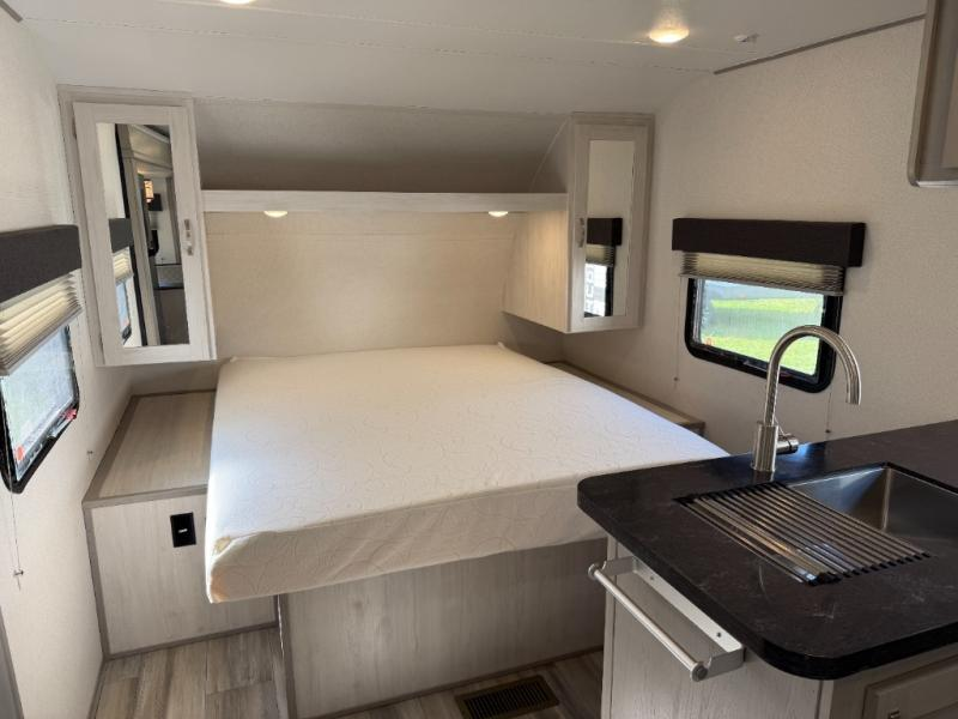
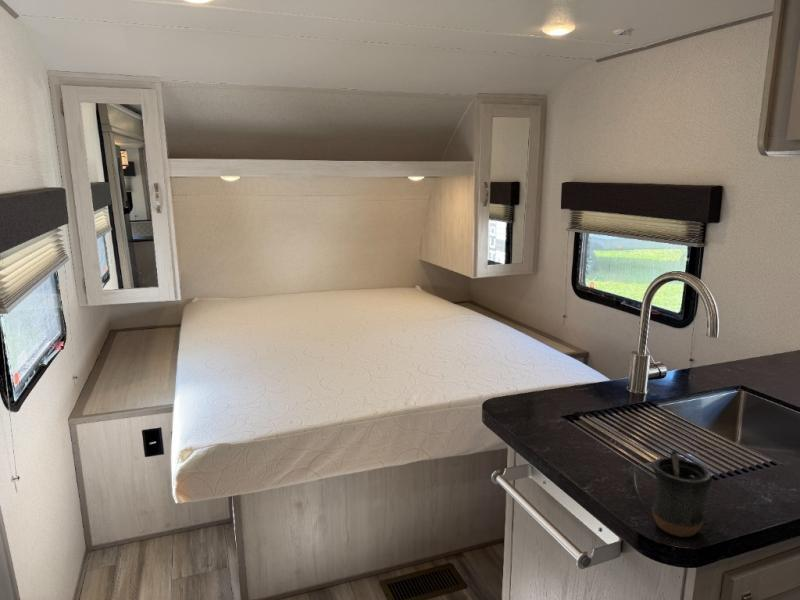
+ mug (681, 489)
